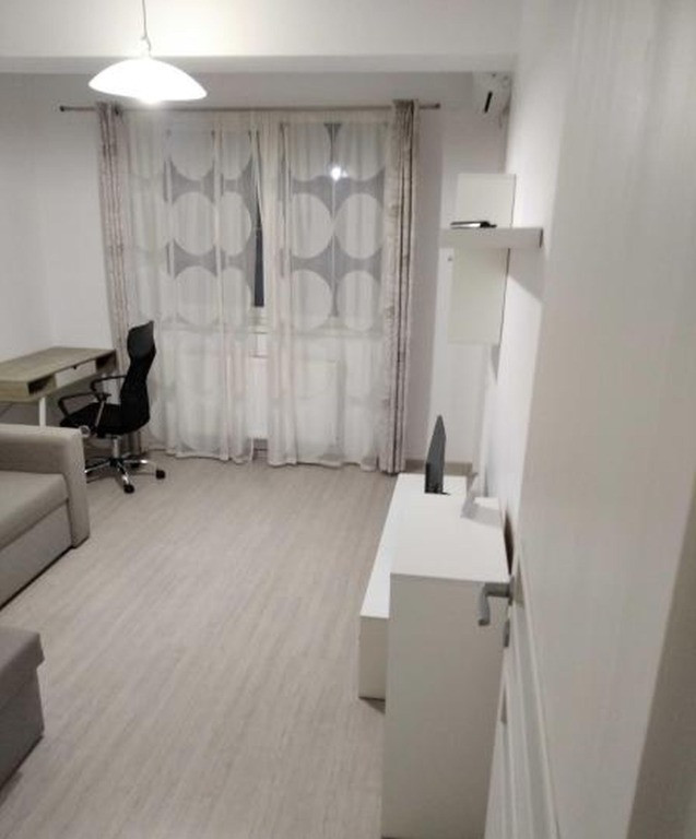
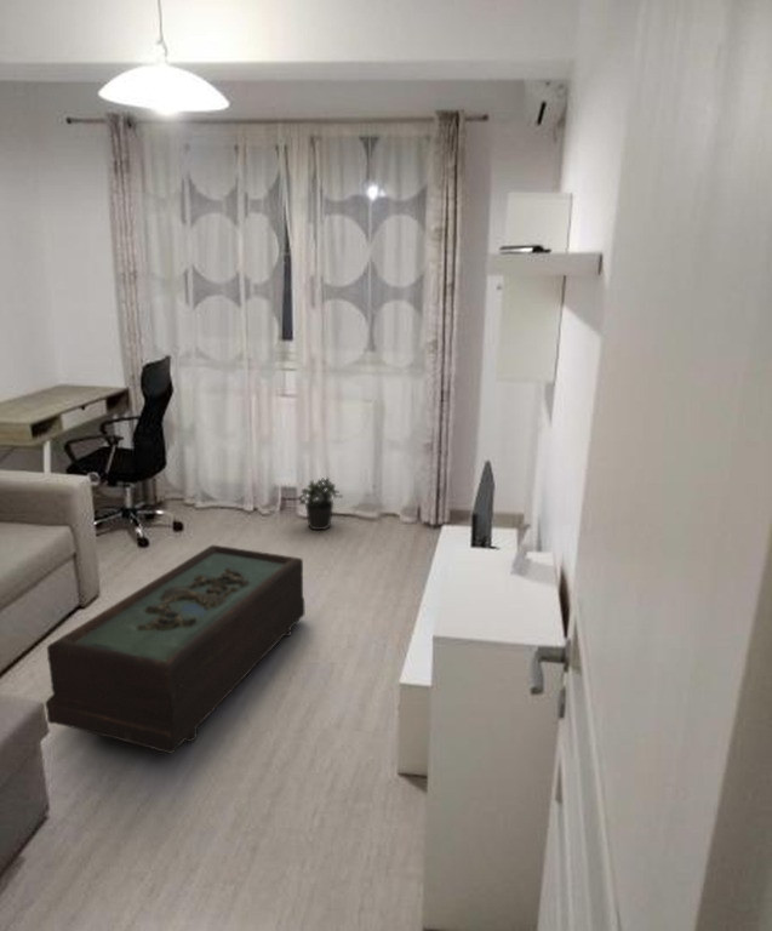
+ potted plant (321, 502)
+ coffee table (194, 632)
